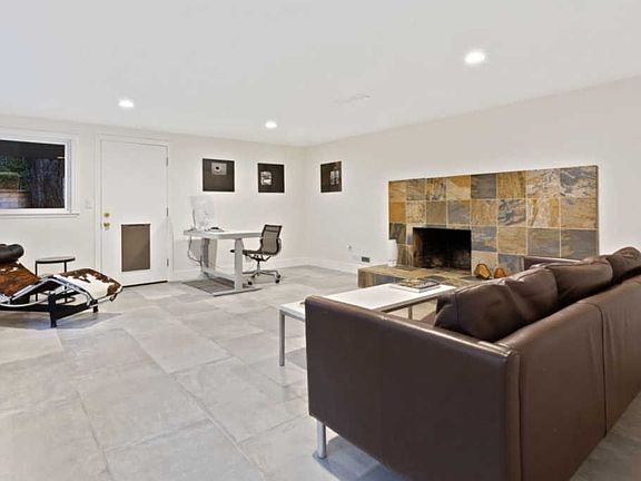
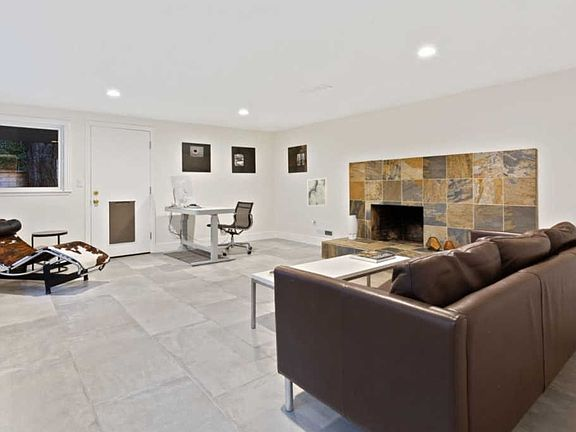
+ wall art (317, 192)
